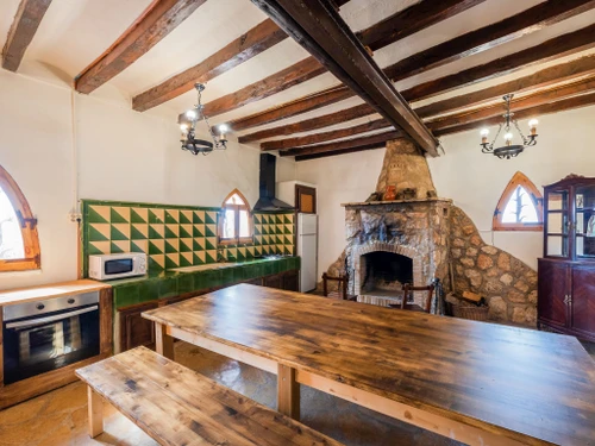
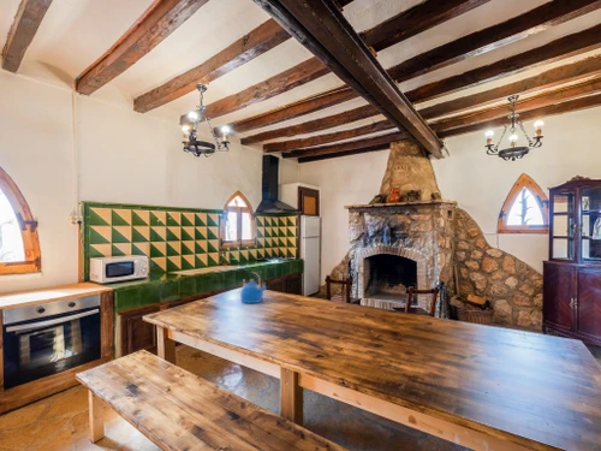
+ kettle (254, 286)
